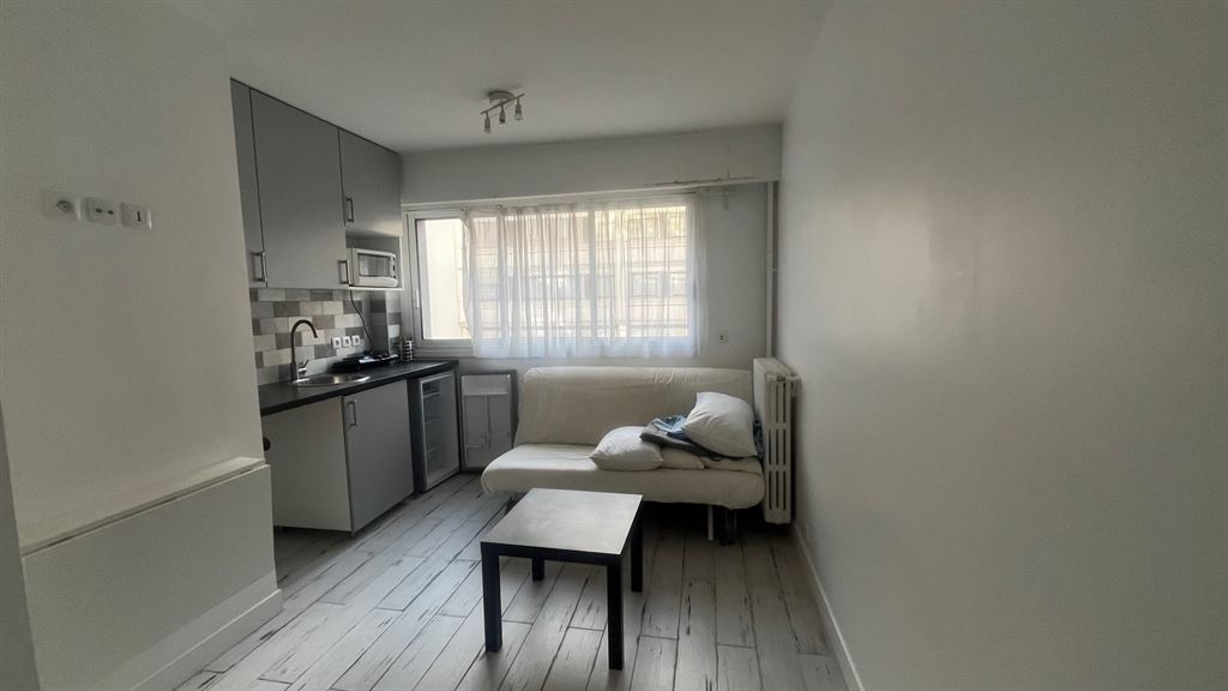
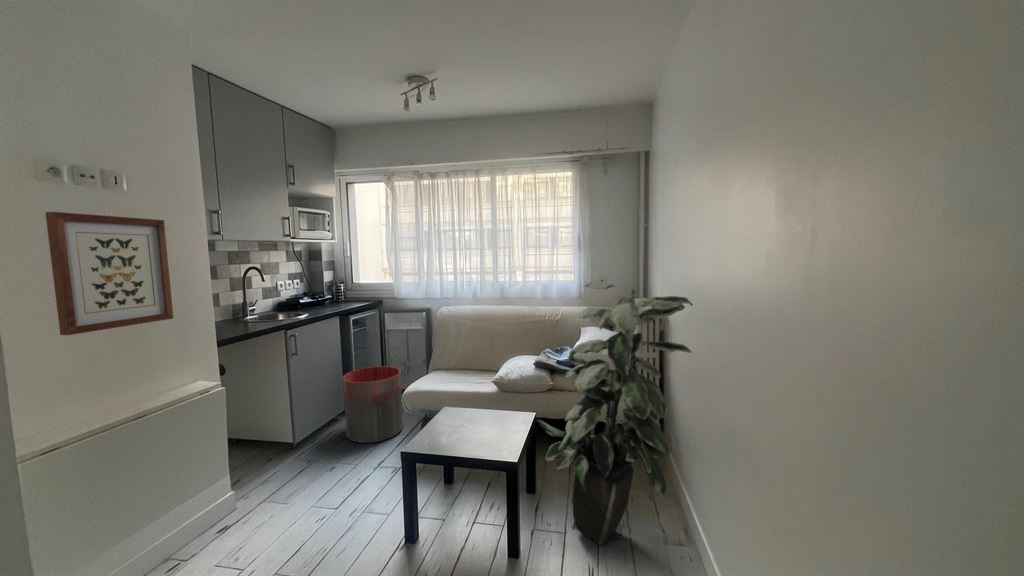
+ trash can (373, 402)
+ wall art (117, 271)
+ indoor plant (611, 410)
